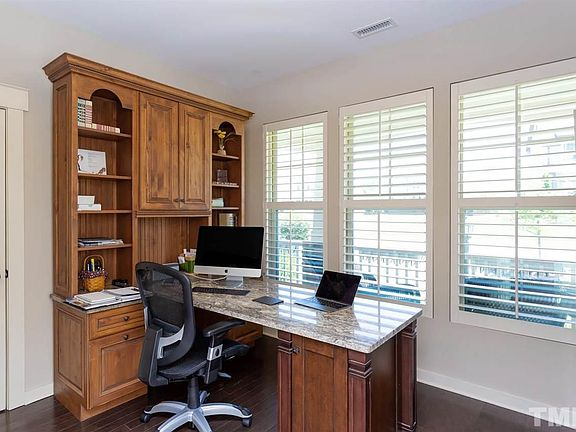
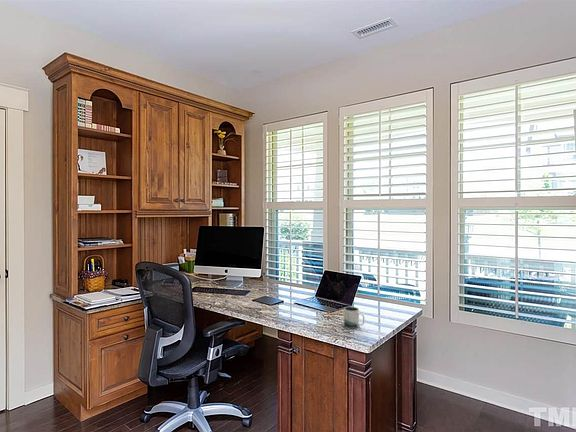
+ mug (354, 317)
